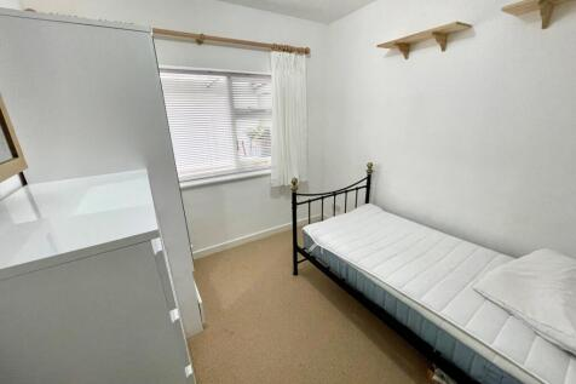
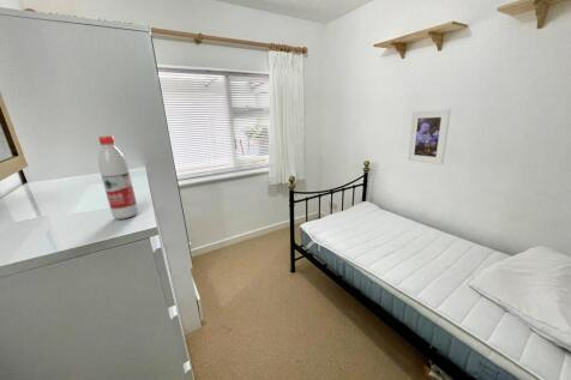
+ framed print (427, 137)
+ water bottle (116, 177)
